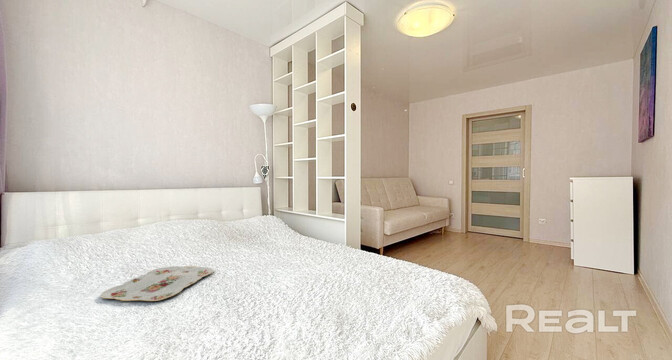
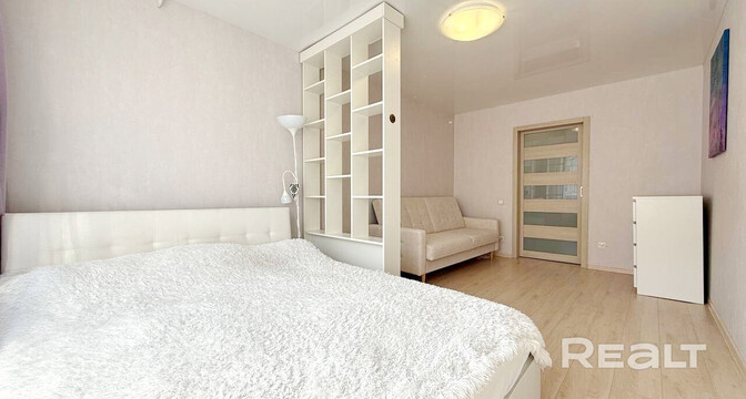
- serving tray (163, 282)
